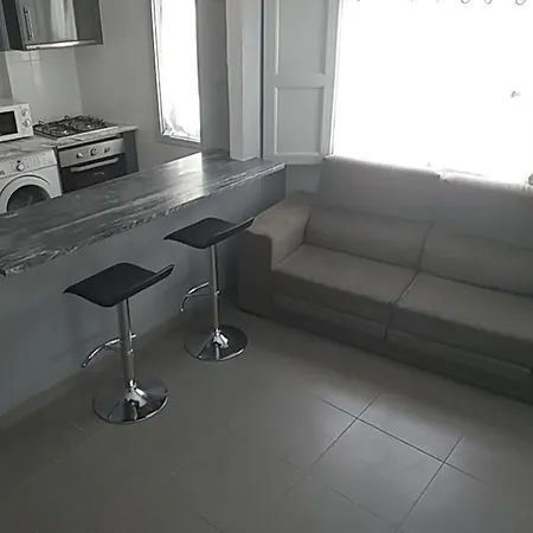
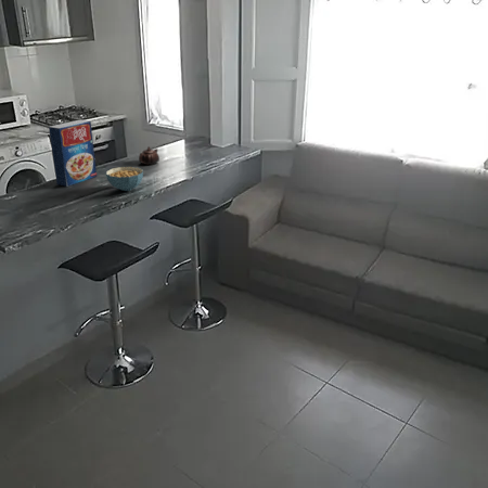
+ cereal box (74, 152)
+ teapot (147, 154)
+ cereal bowl (125, 180)
